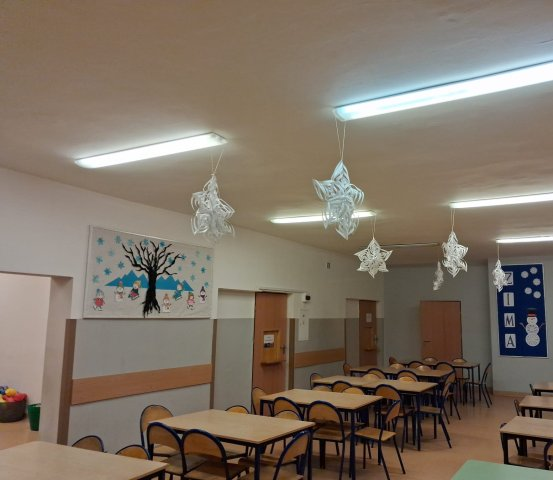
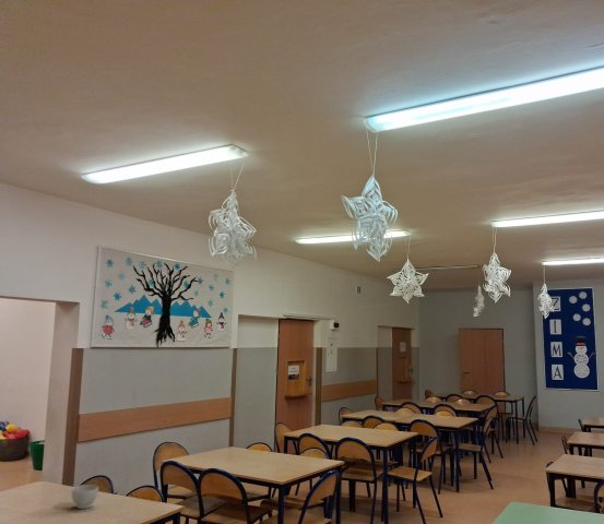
+ bowl (84, 497)
